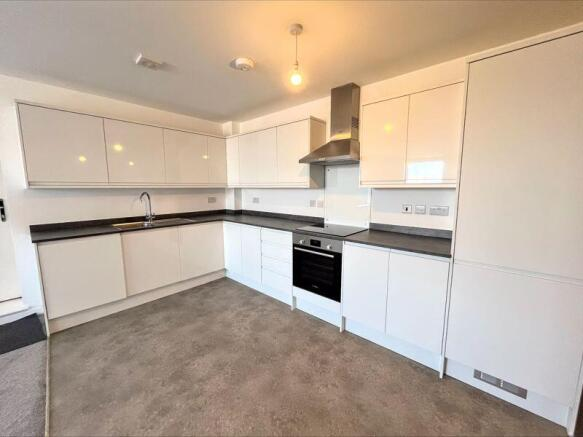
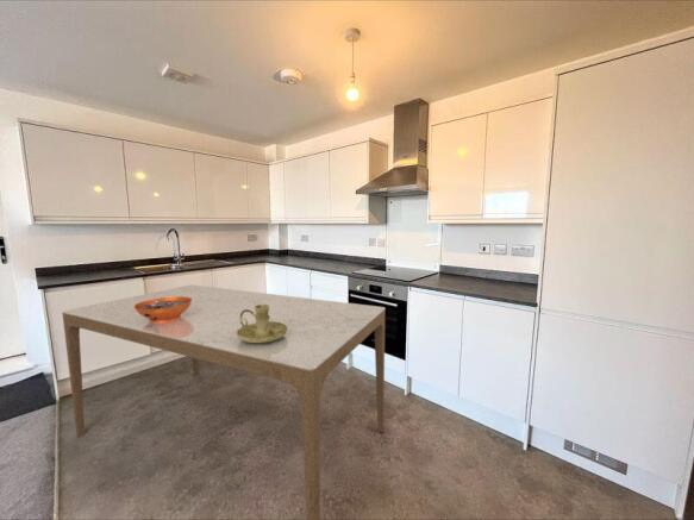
+ dining table (229, 366)
+ decorative bowl (164, 309)
+ candle holder (258, 320)
